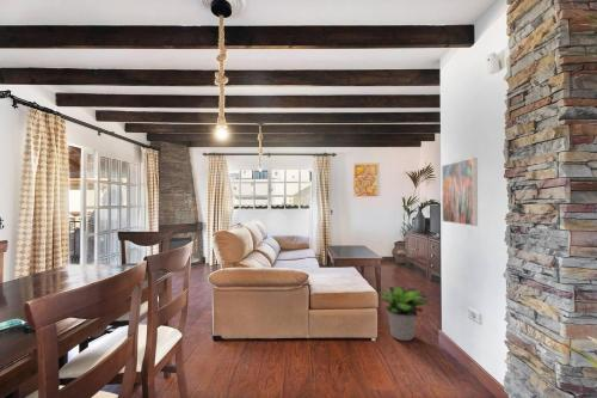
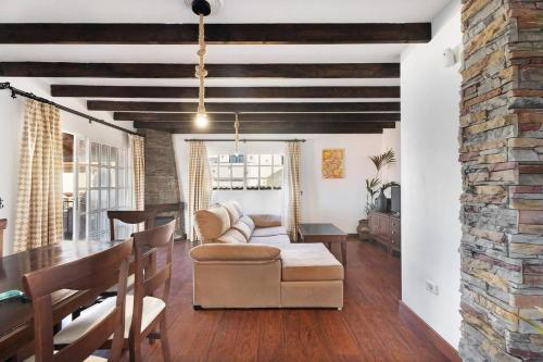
- potted plant (405, 316)
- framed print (457, 192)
